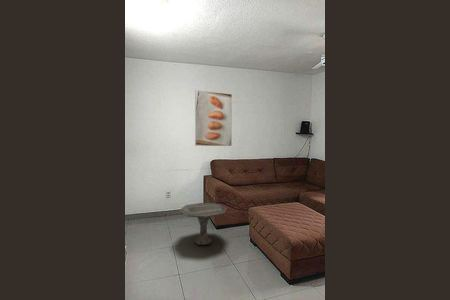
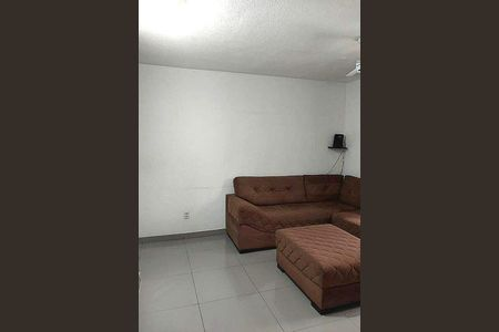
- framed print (214, 119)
- side table (203, 224)
